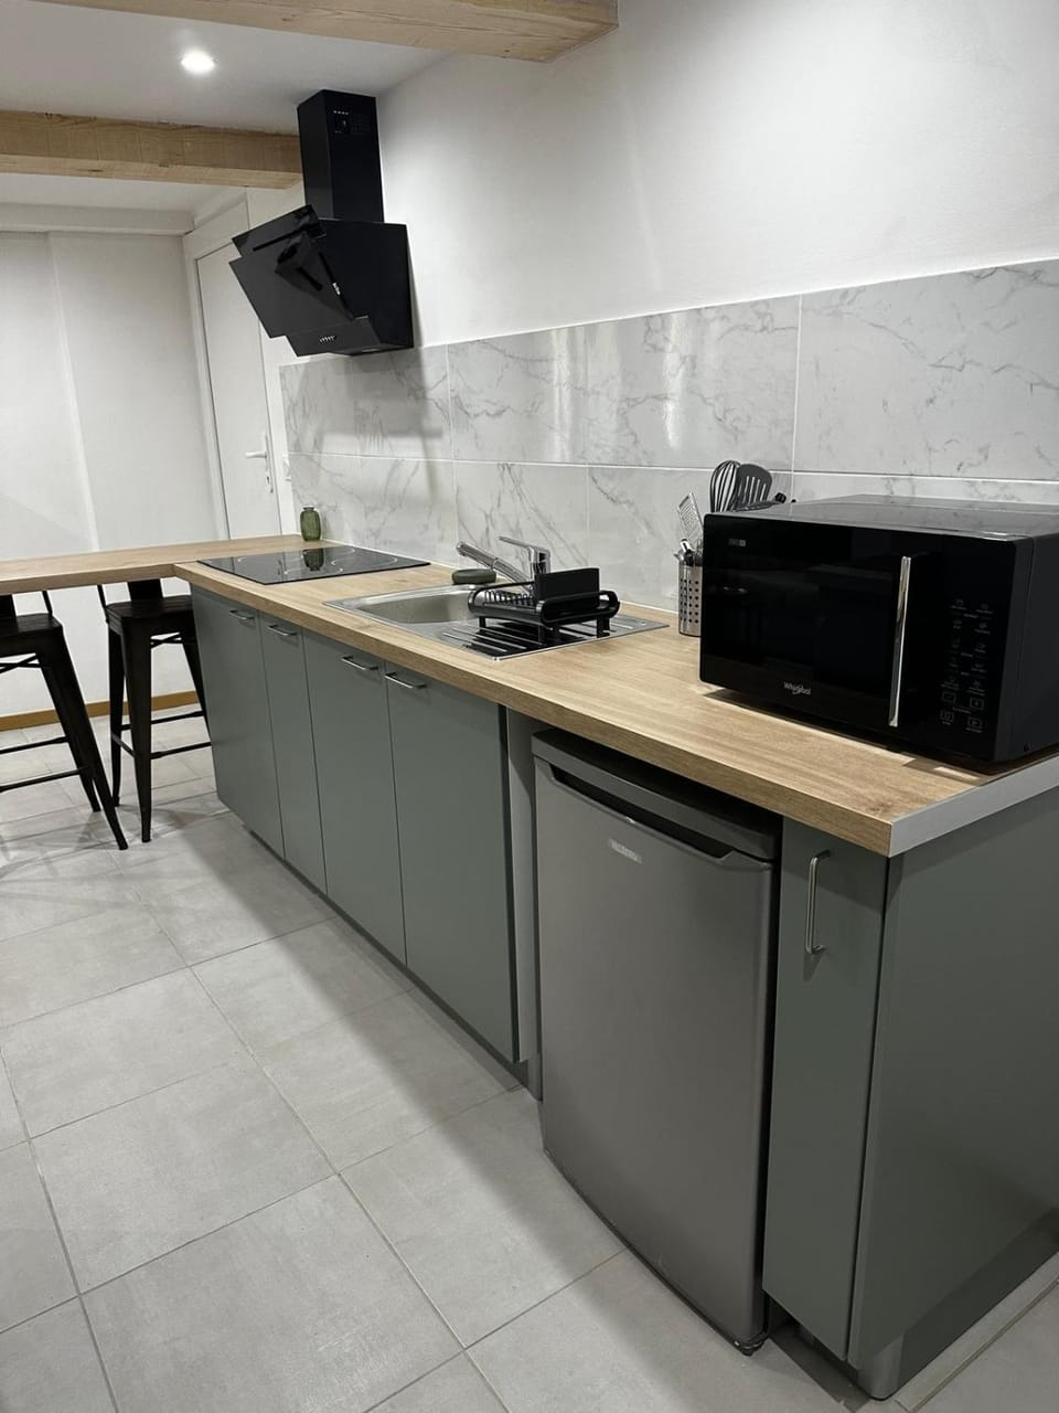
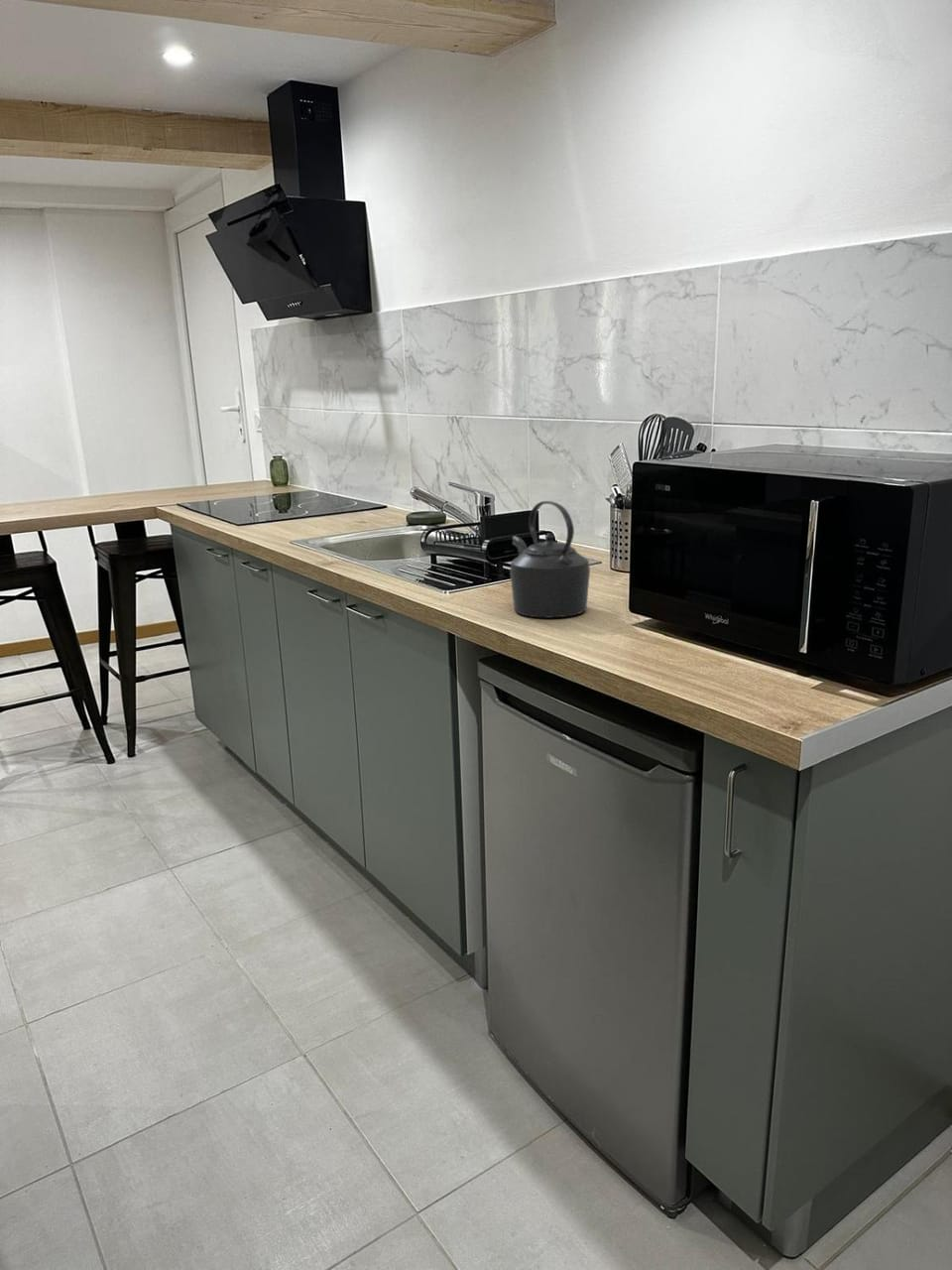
+ kettle (540, 553)
